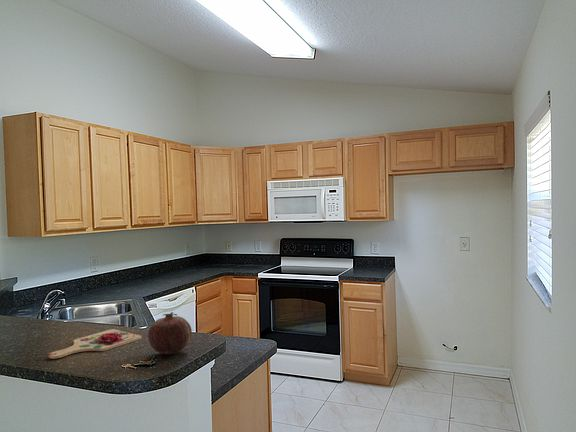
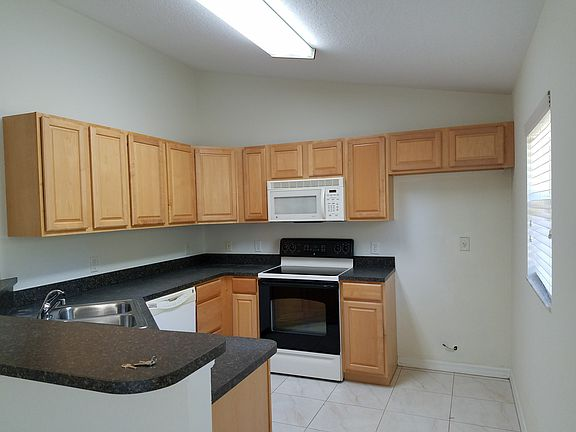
- cutting board (91, 340)
- fruit (169, 332)
